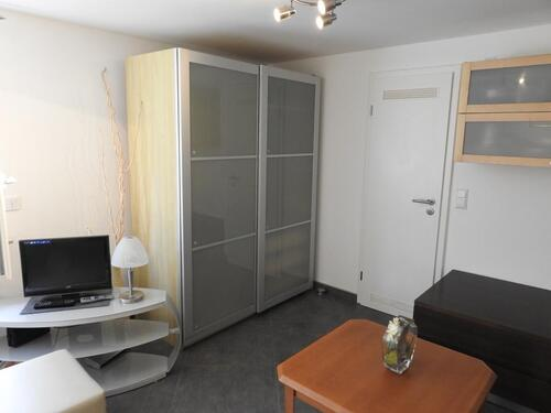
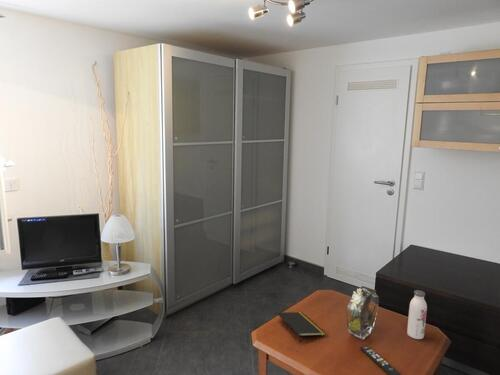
+ remote control (379, 361)
+ water bottle (417, 313)
+ notepad (300, 323)
